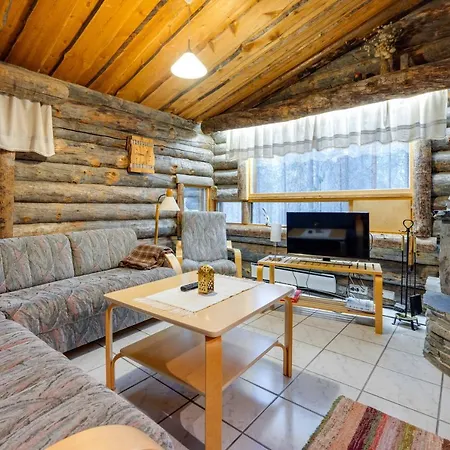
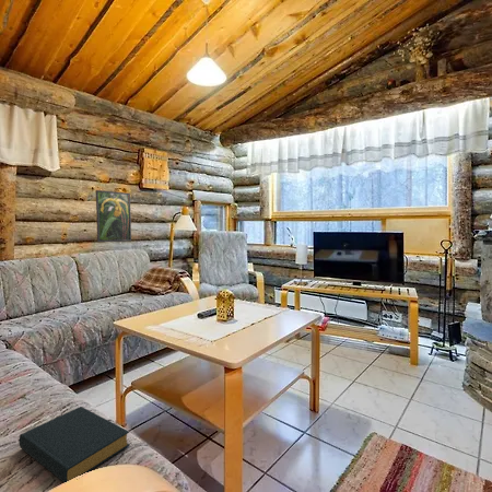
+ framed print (114, 216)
+ hardback book (74, 440)
